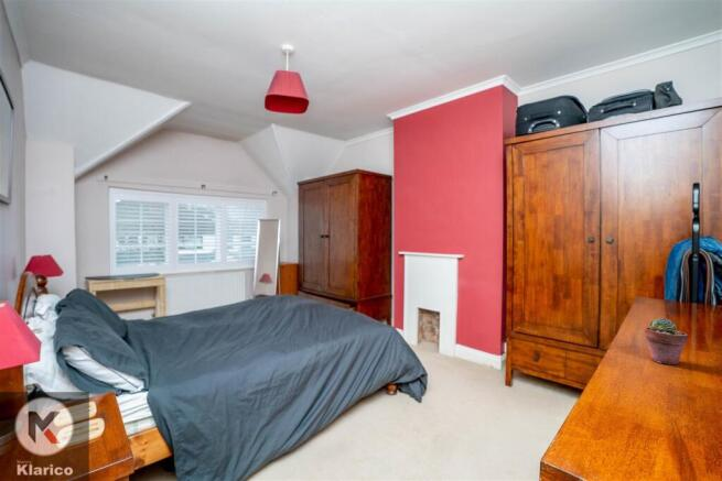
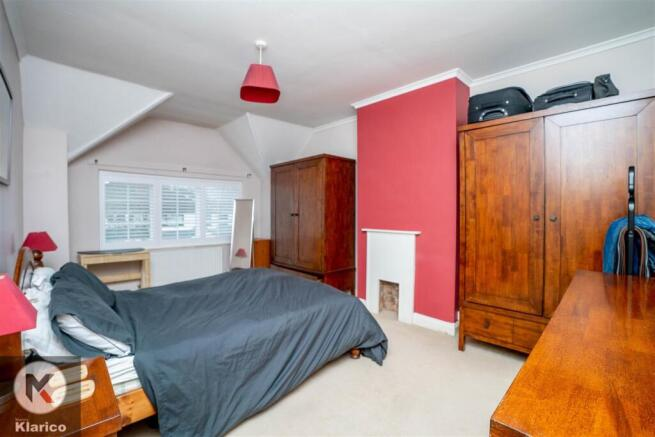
- potted succulent (665, 339)
